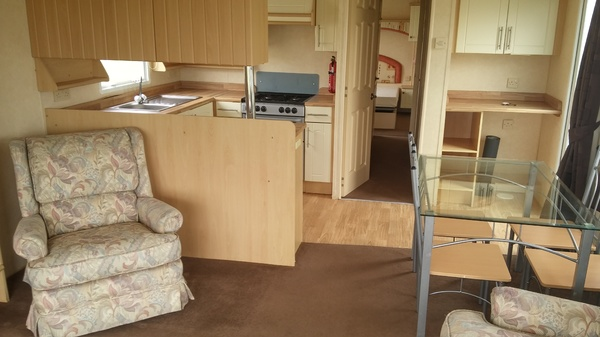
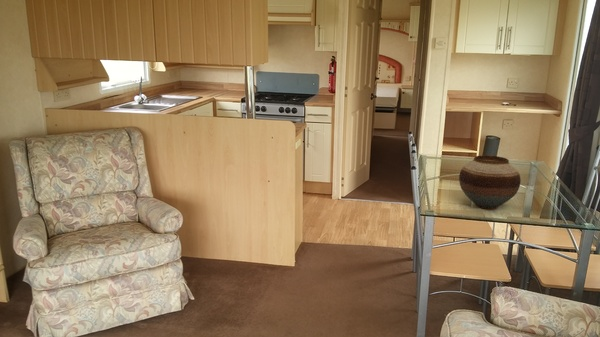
+ vase (488, 182)
